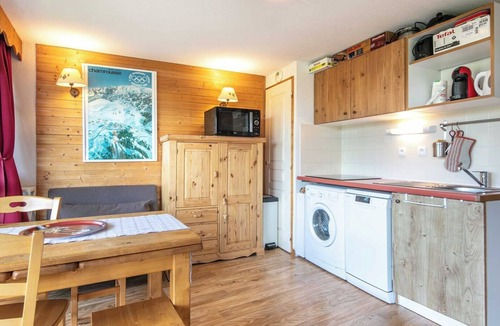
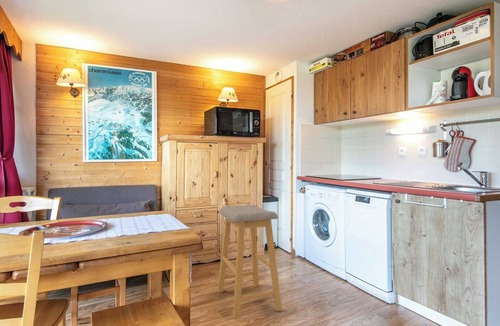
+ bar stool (251, 253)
